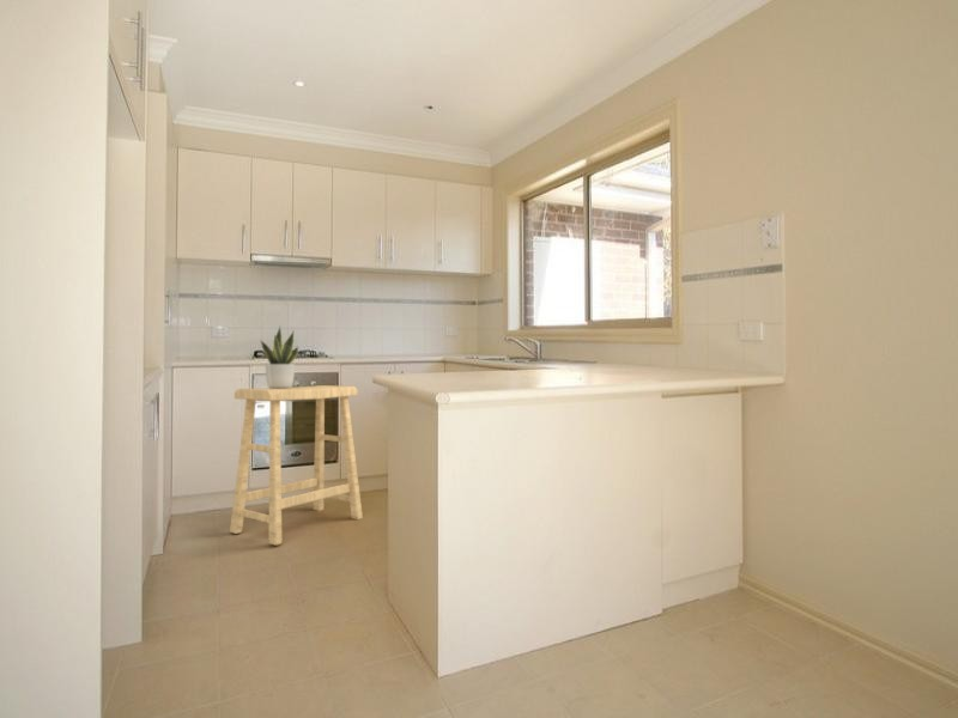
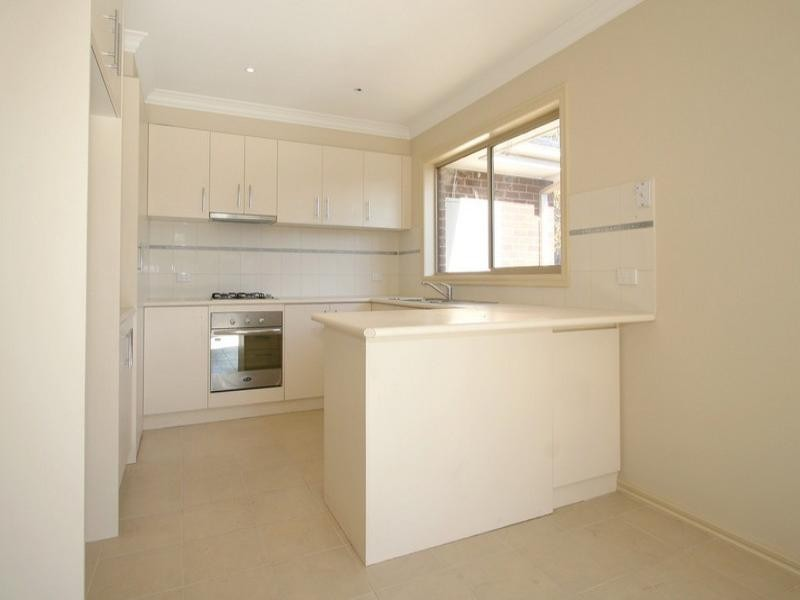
- stool (315, 456)
- potted plant (279, 355)
